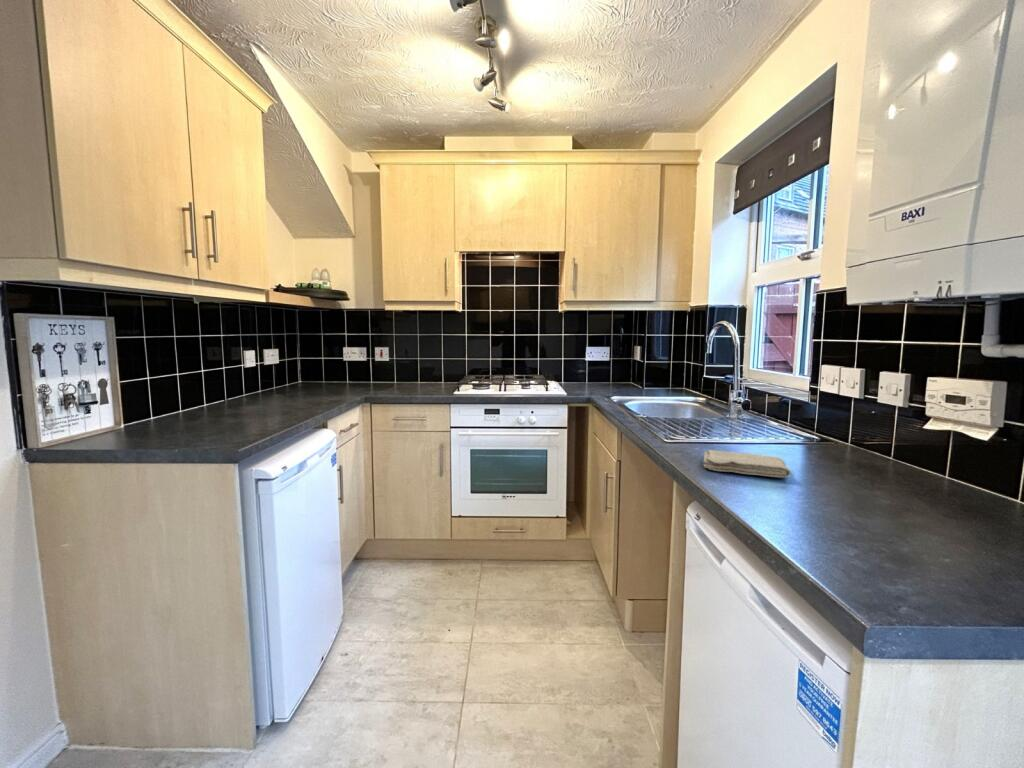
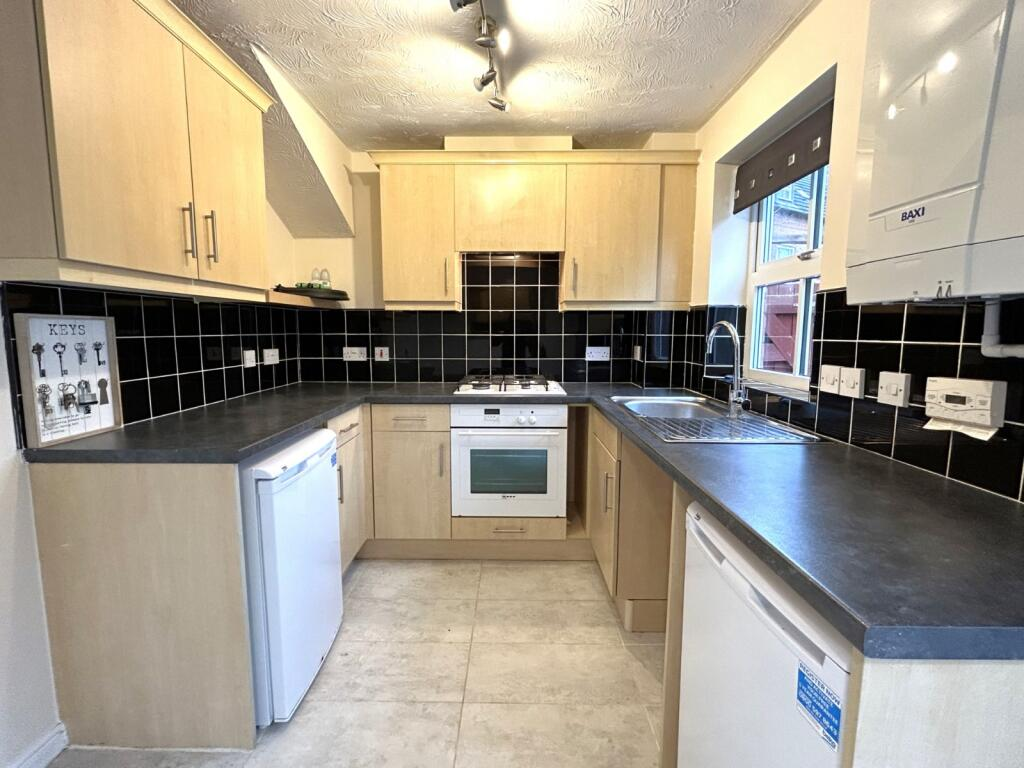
- washcloth (743, 462)
